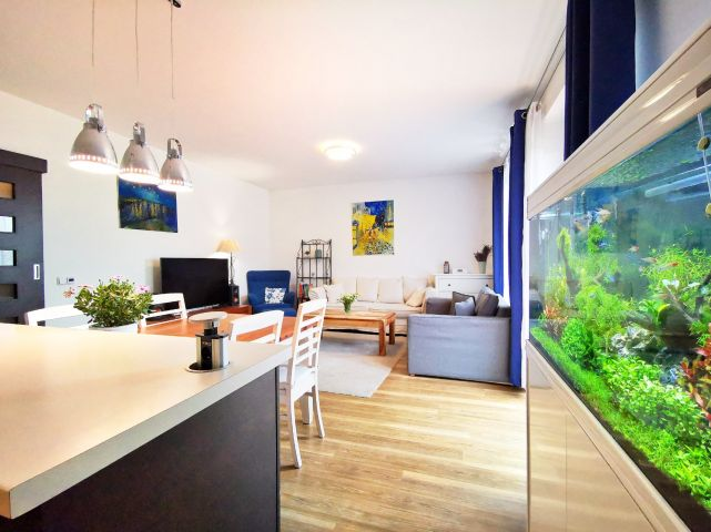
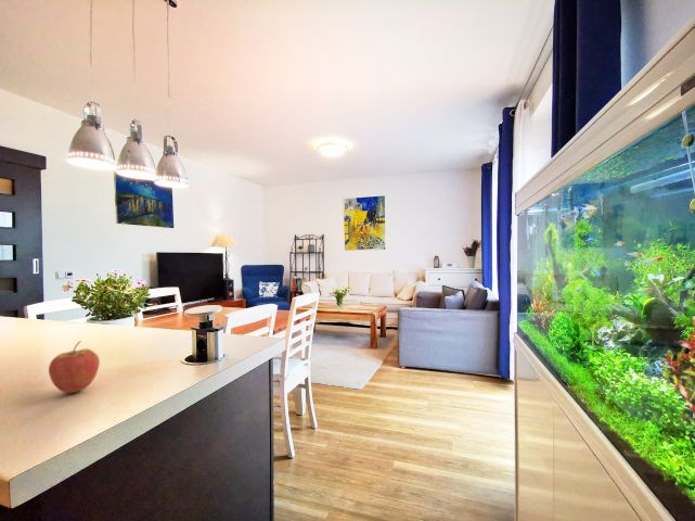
+ fruit (74, 366)
